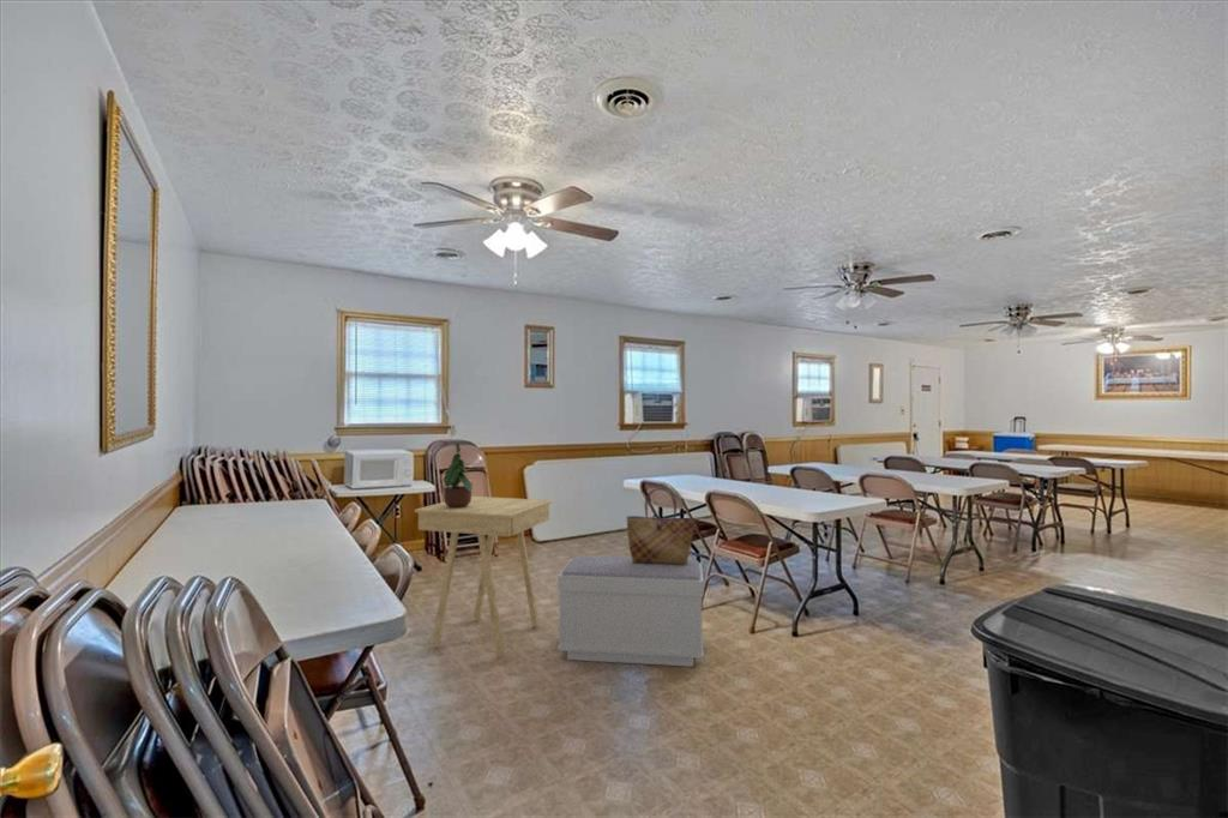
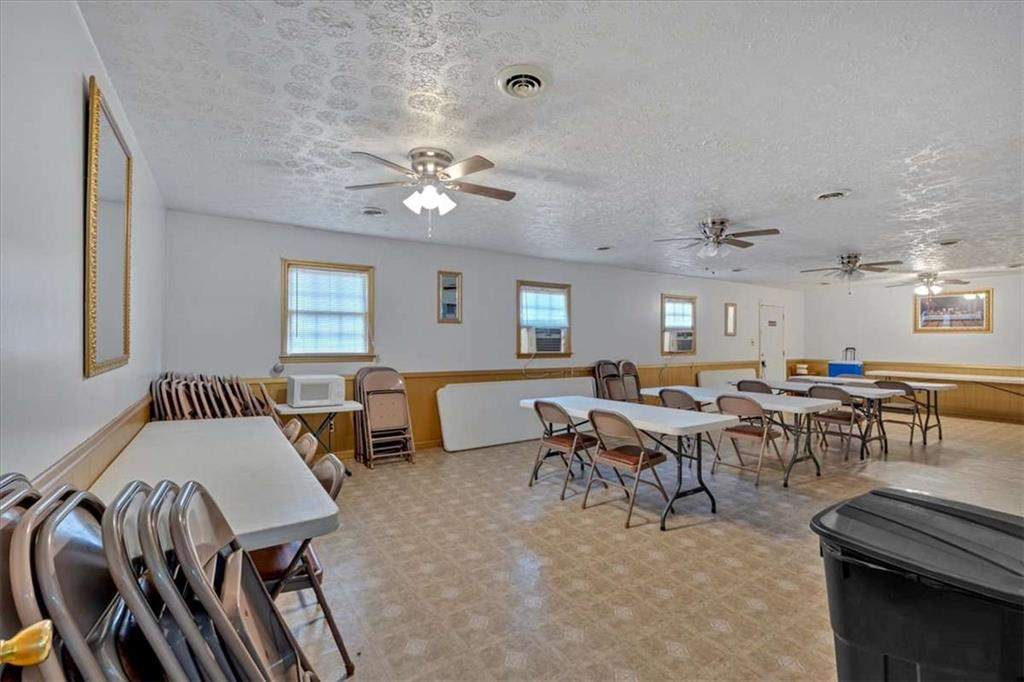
- bench (632, 606)
- potted plant (456, 474)
- side table (486, 570)
- tote bag (660, 524)
